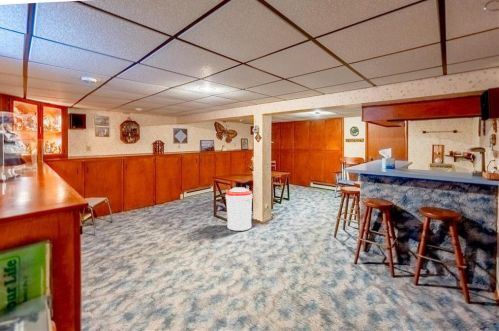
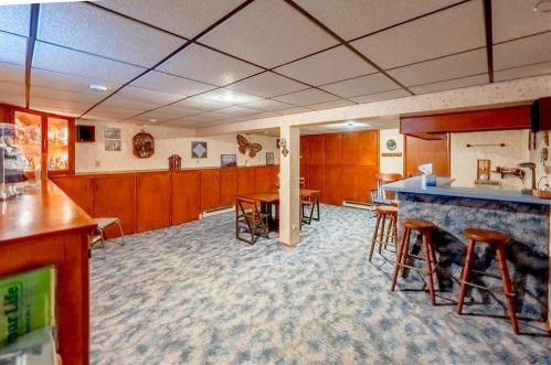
- trash can (239, 207)
